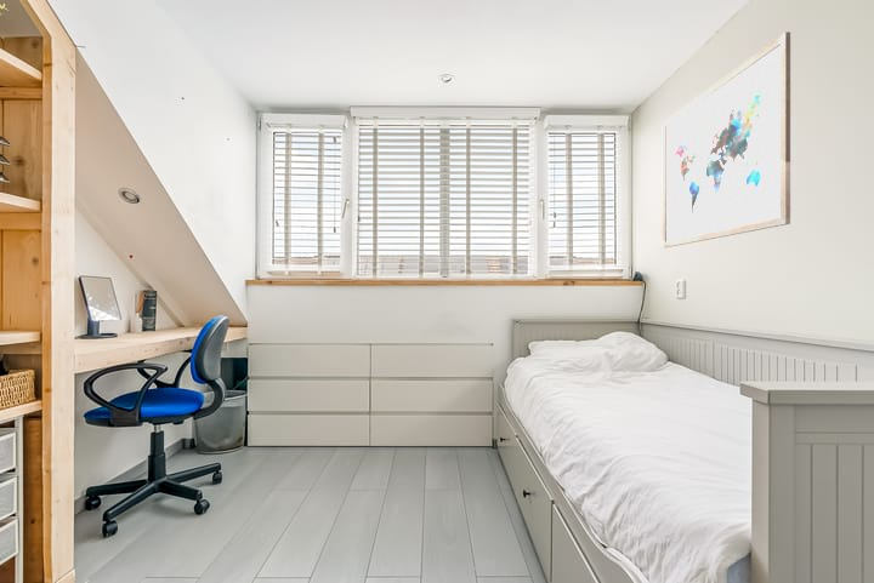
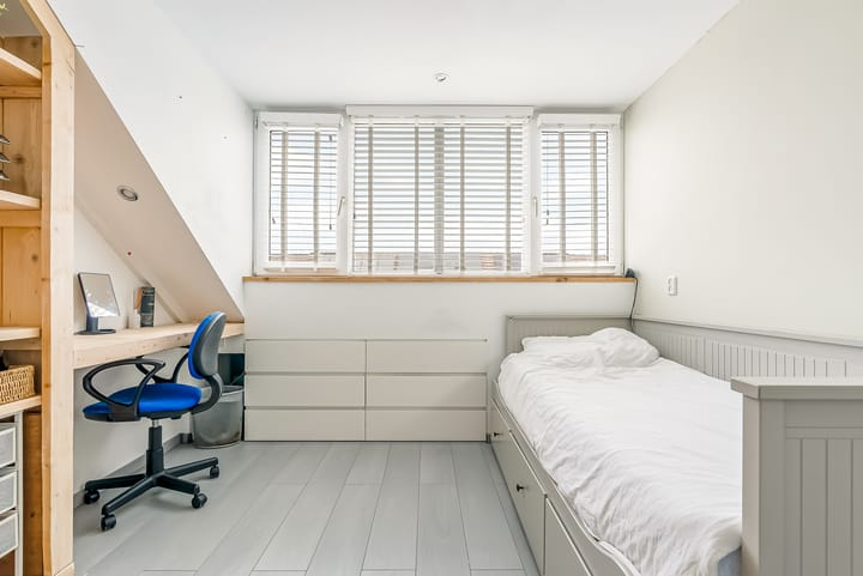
- wall art (713, 162)
